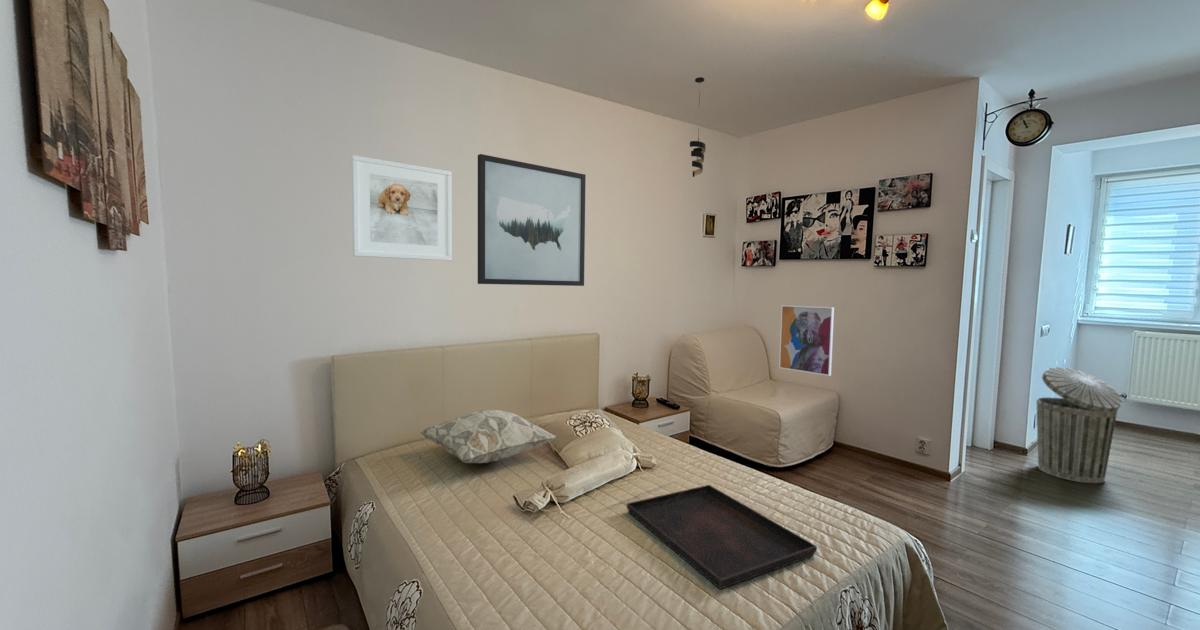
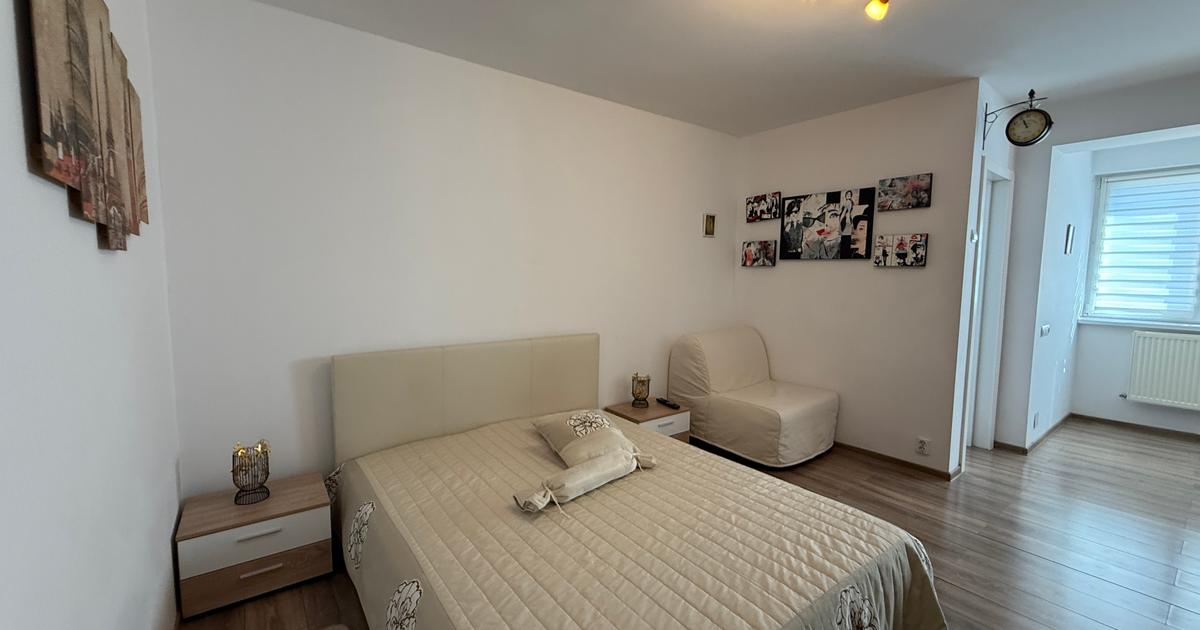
- wall art (535, 225)
- wall art (805, 339)
- pendant light (698, 130)
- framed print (404, 211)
- serving tray (713, 527)
- decorative pillow (488, 434)
- trash can (1075, 422)
